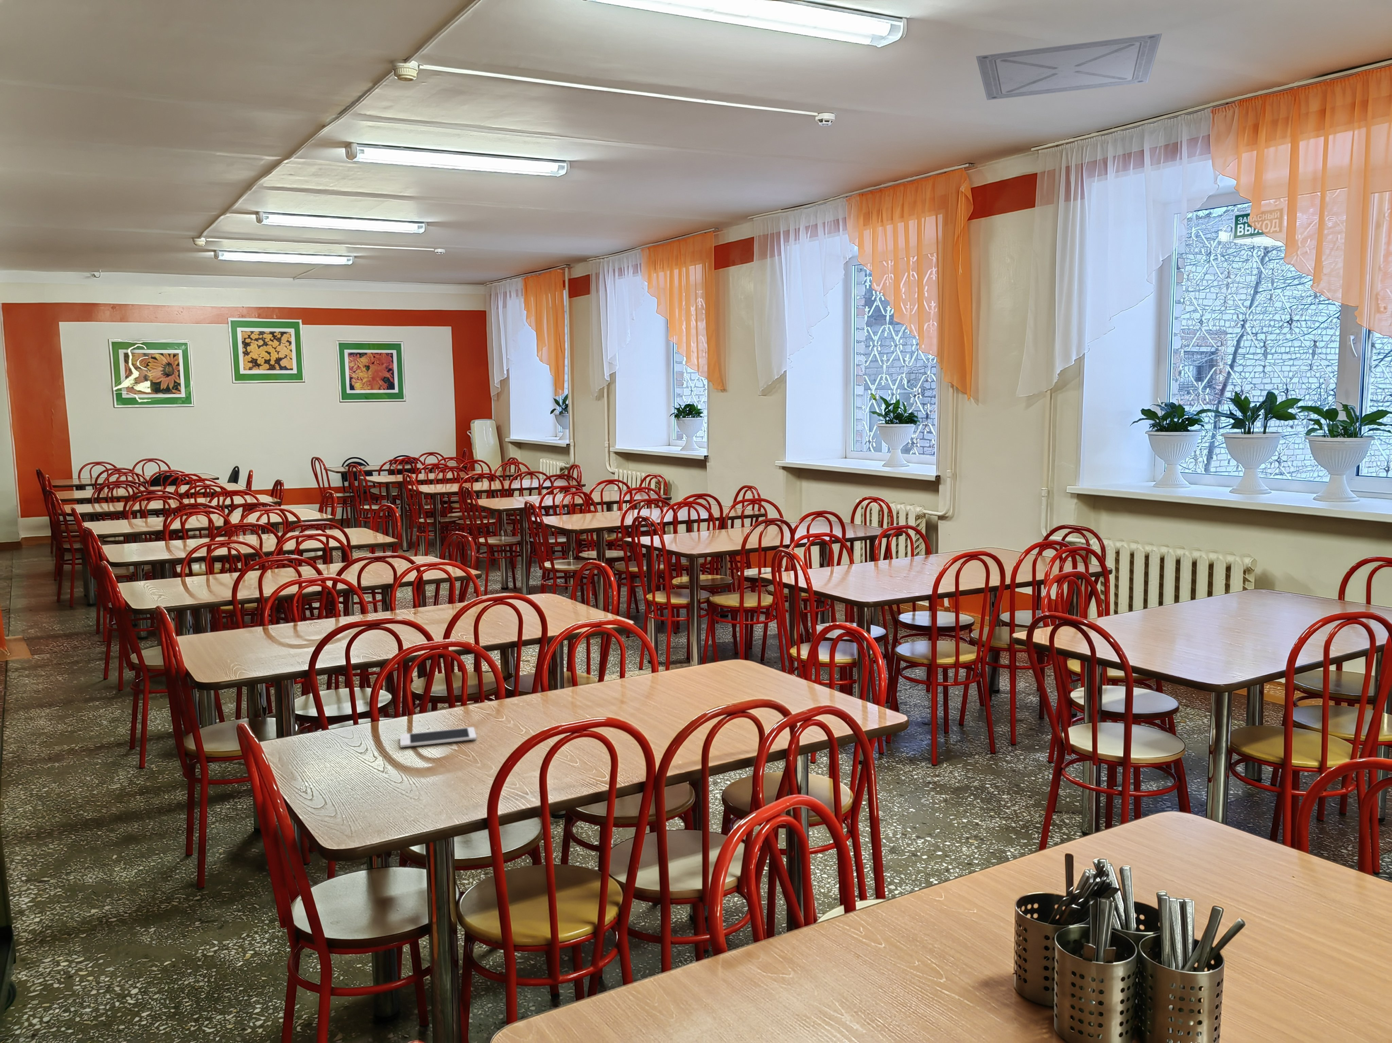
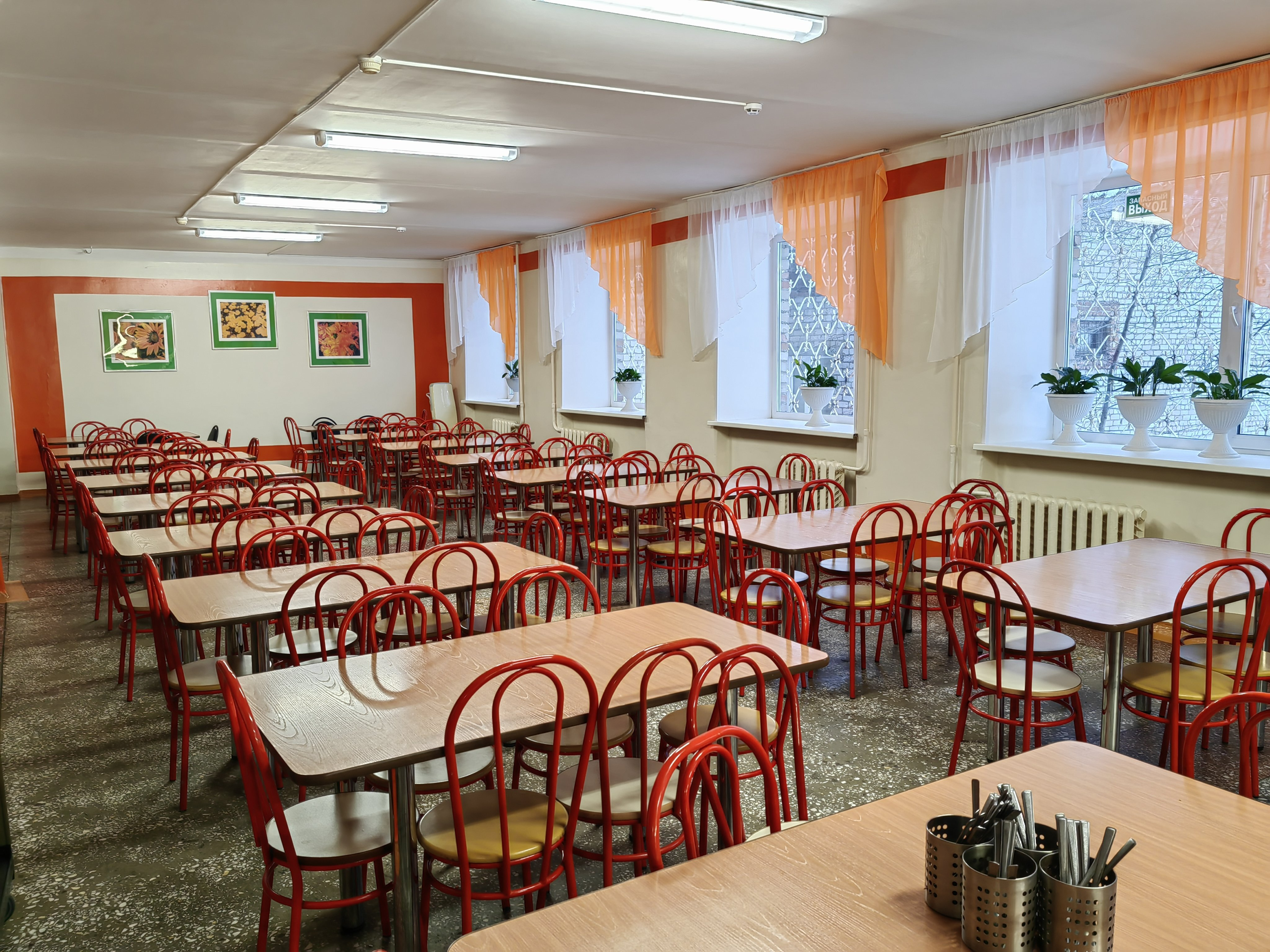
- cell phone (438, 736)
- ceiling vent (1066, 70)
